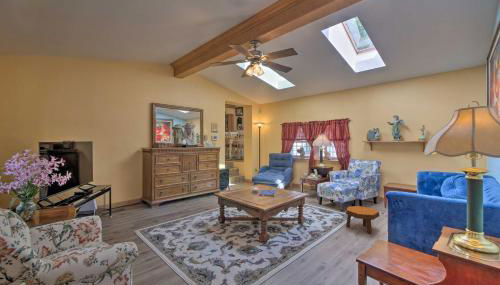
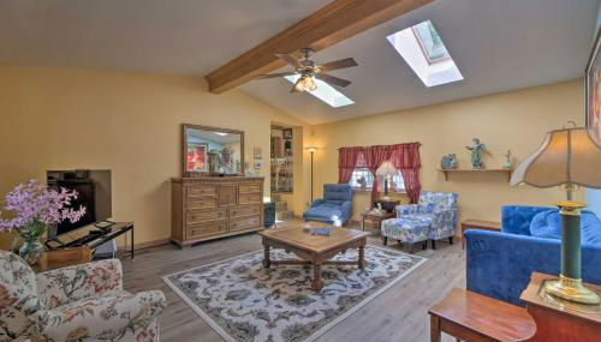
- footstool (362, 218)
